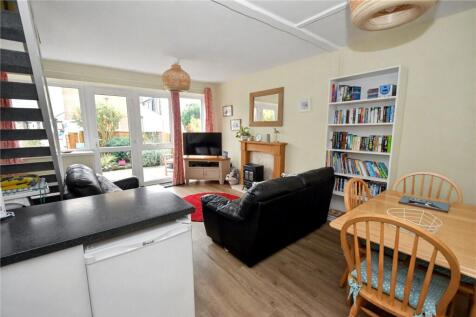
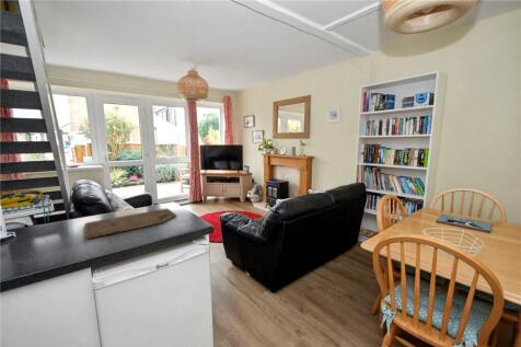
+ cutting board (134, 220)
